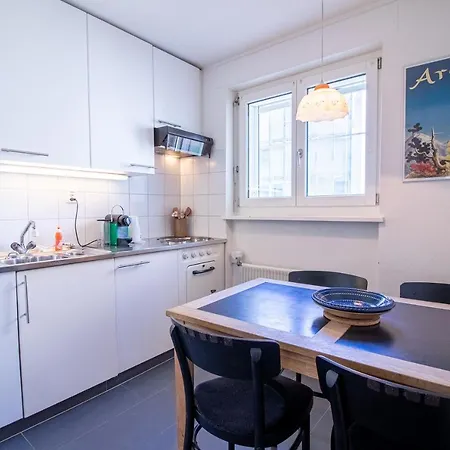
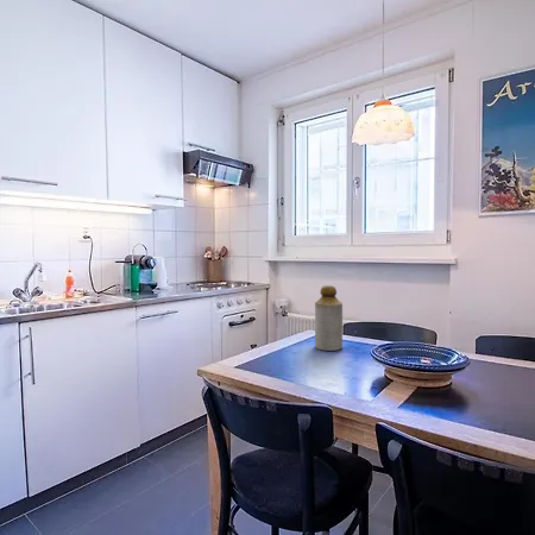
+ bottle (328, 316)
